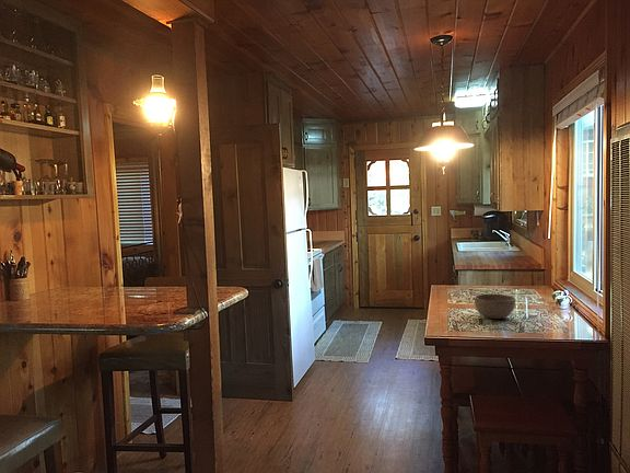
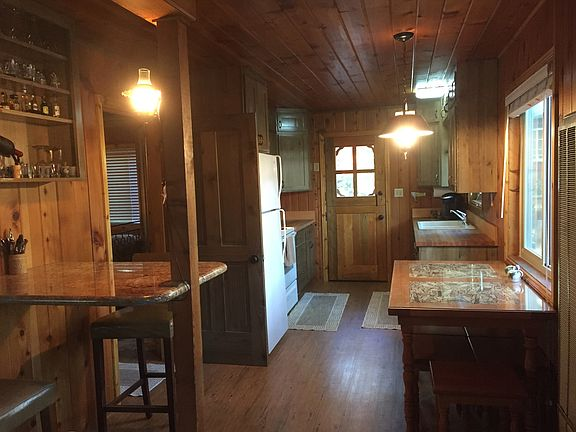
- bowl (494, 307)
